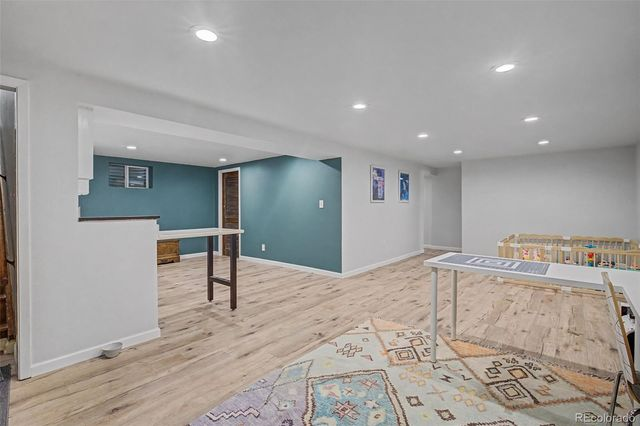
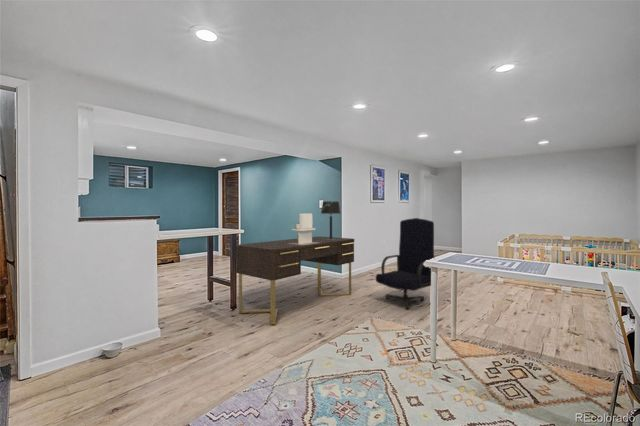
+ table lamp (330, 220)
+ desk (300, 272)
+ letter holder (303, 228)
+ office chair (405, 260)
